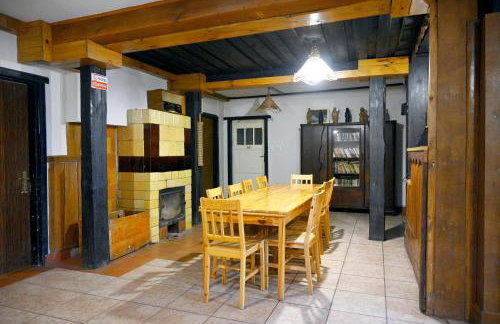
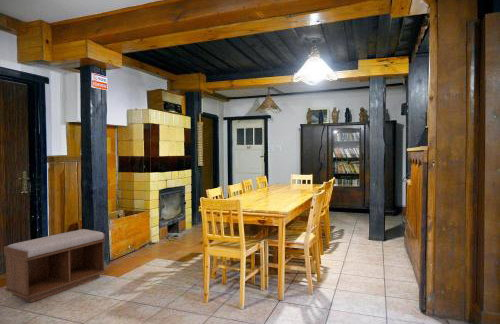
+ bench (59, 261)
